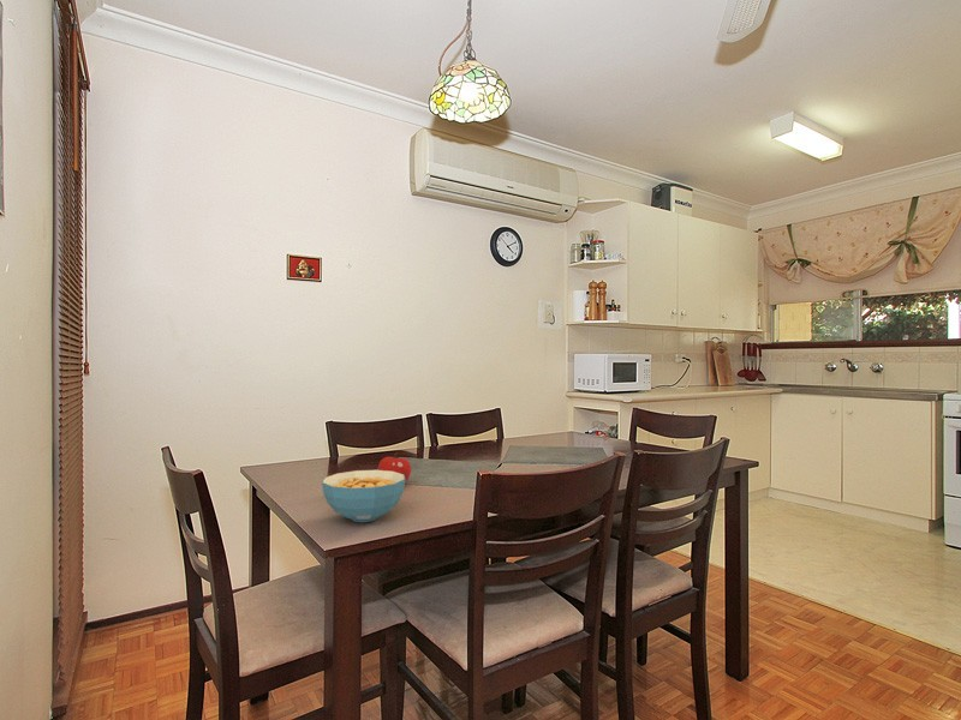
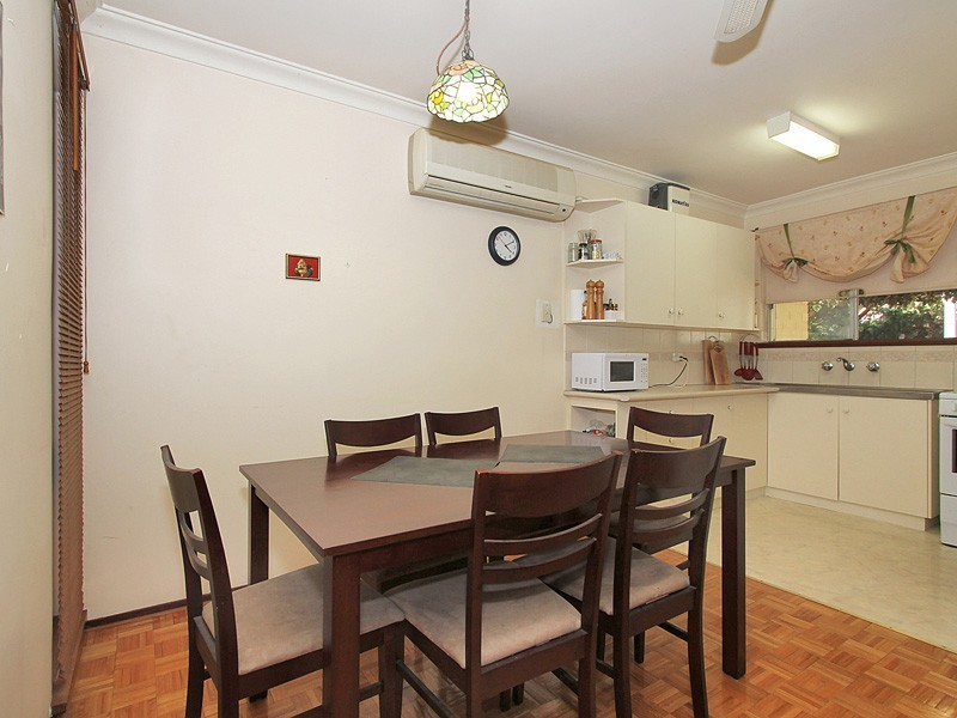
- fruit (394, 468)
- cereal bowl (364, 498)
